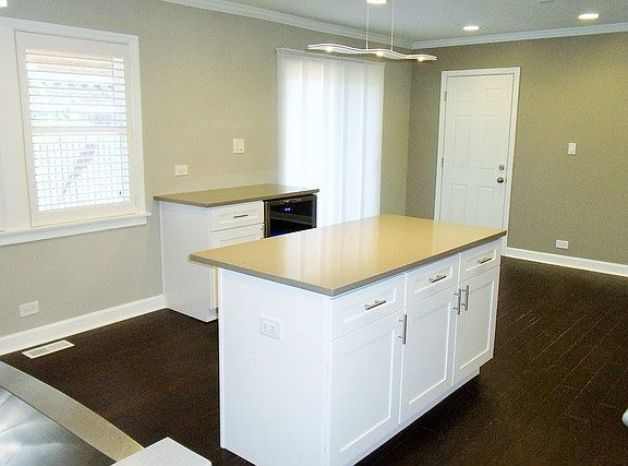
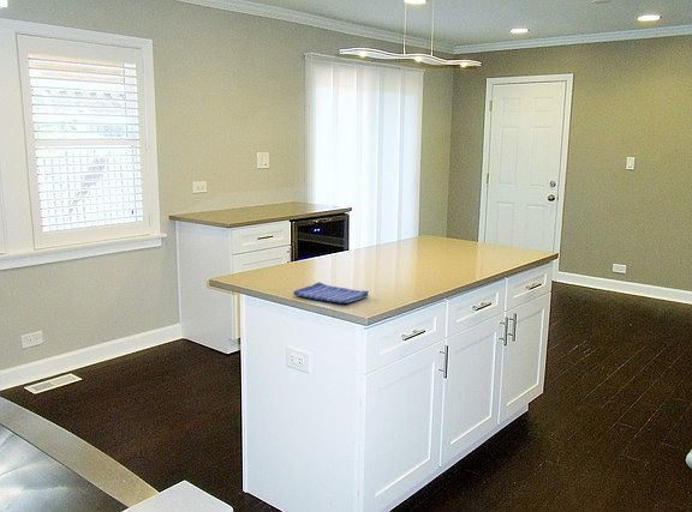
+ dish towel (330, 293)
